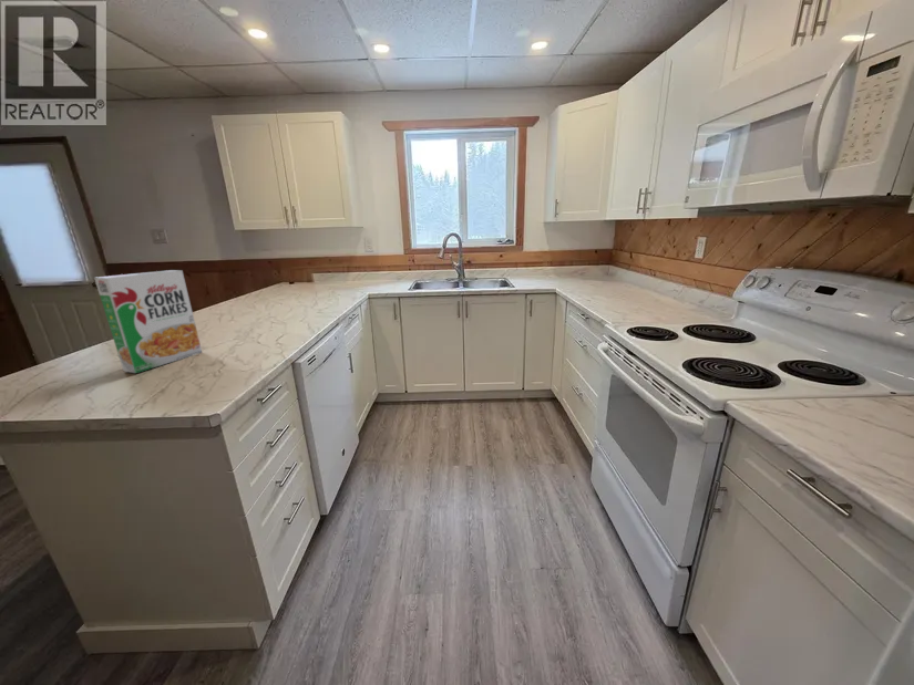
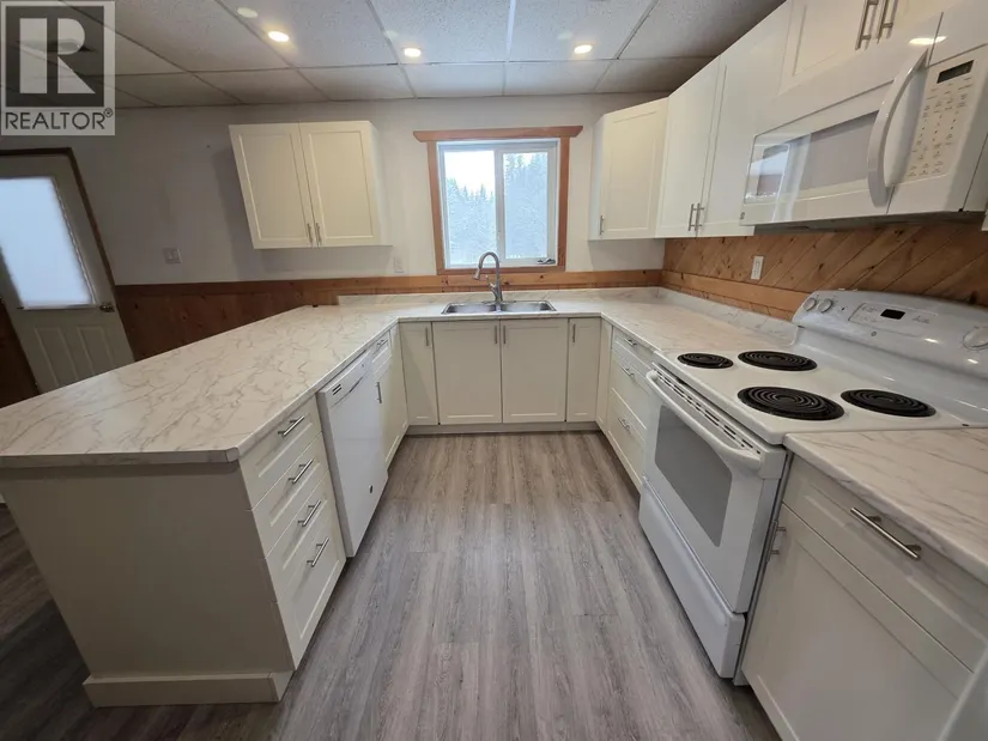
- cereal box (154, 319)
